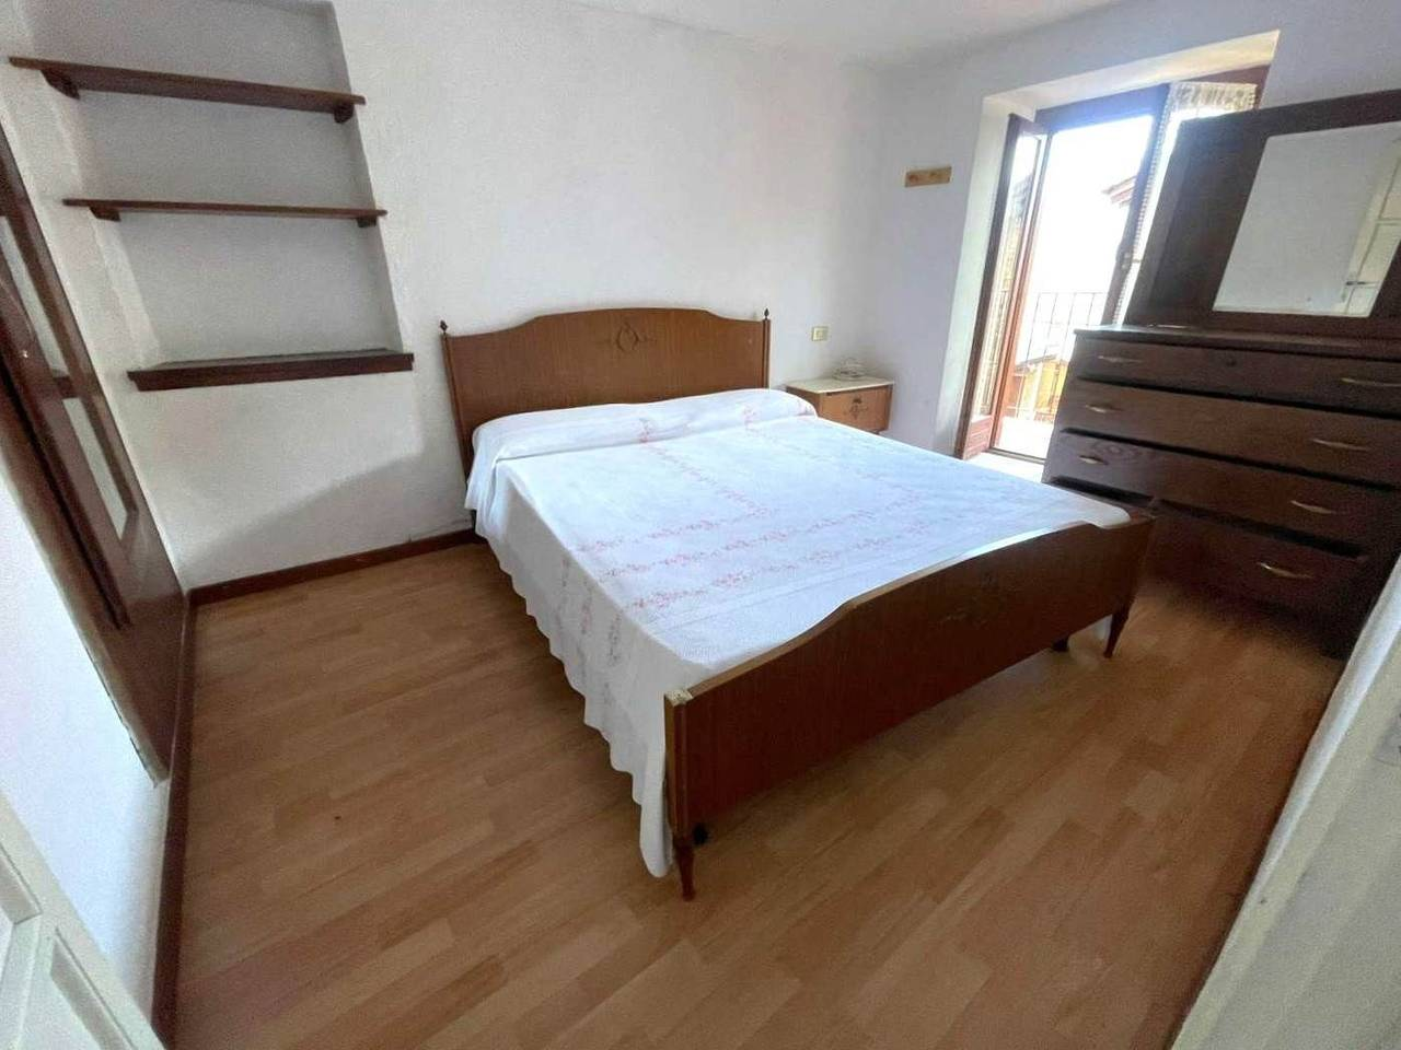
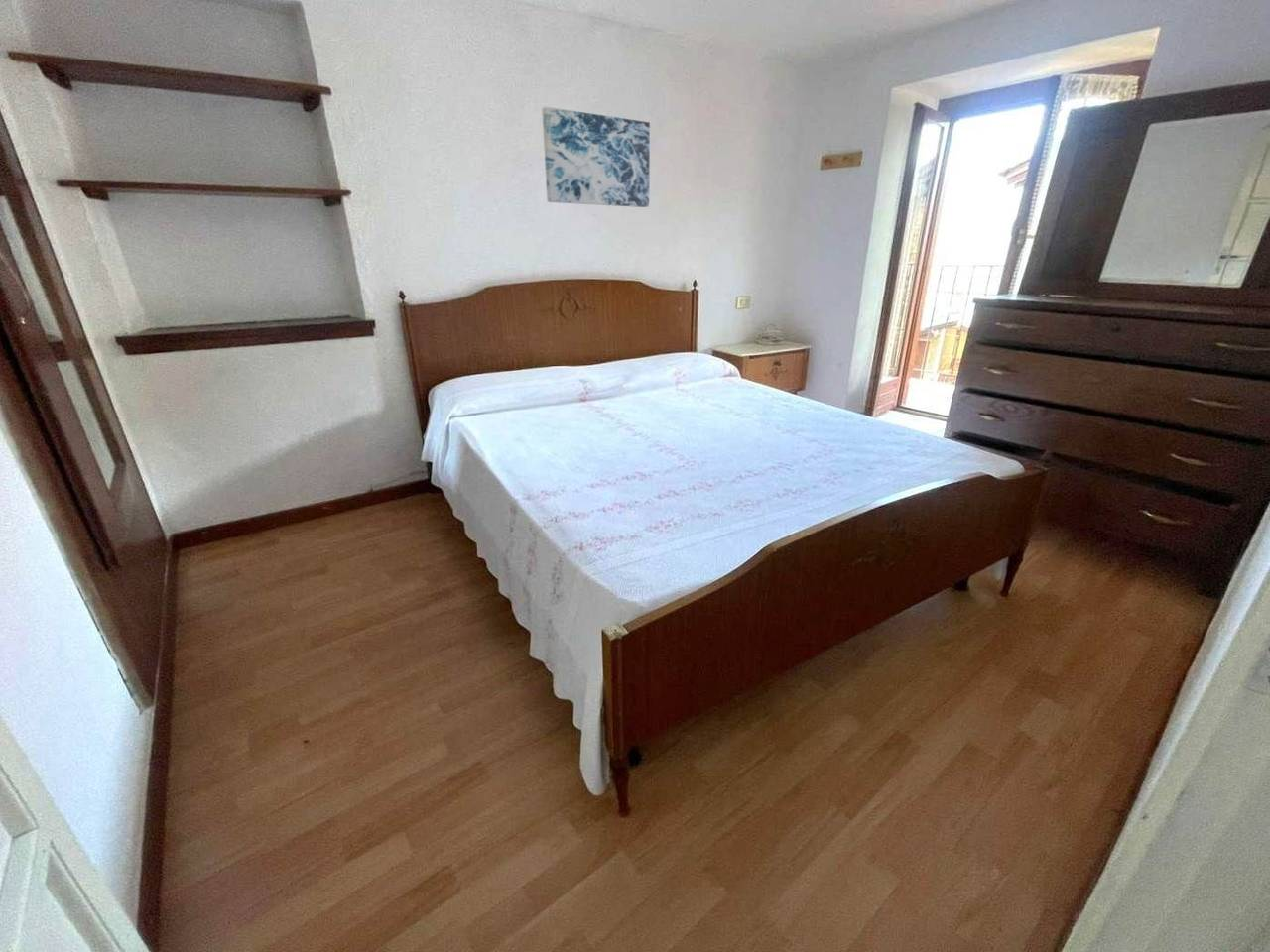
+ wall art (599, 161)
